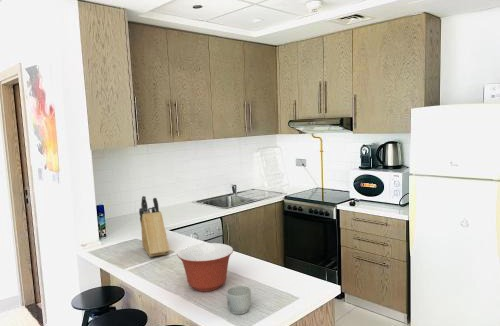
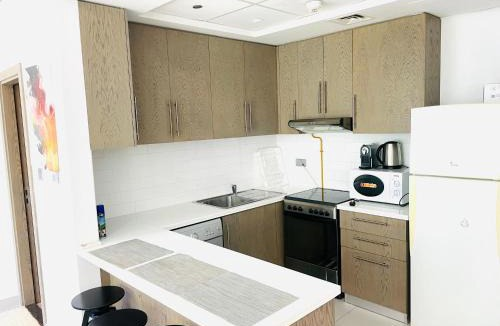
- knife block (152, 223)
- mixing bowl (206, 268)
- mug (238, 298)
